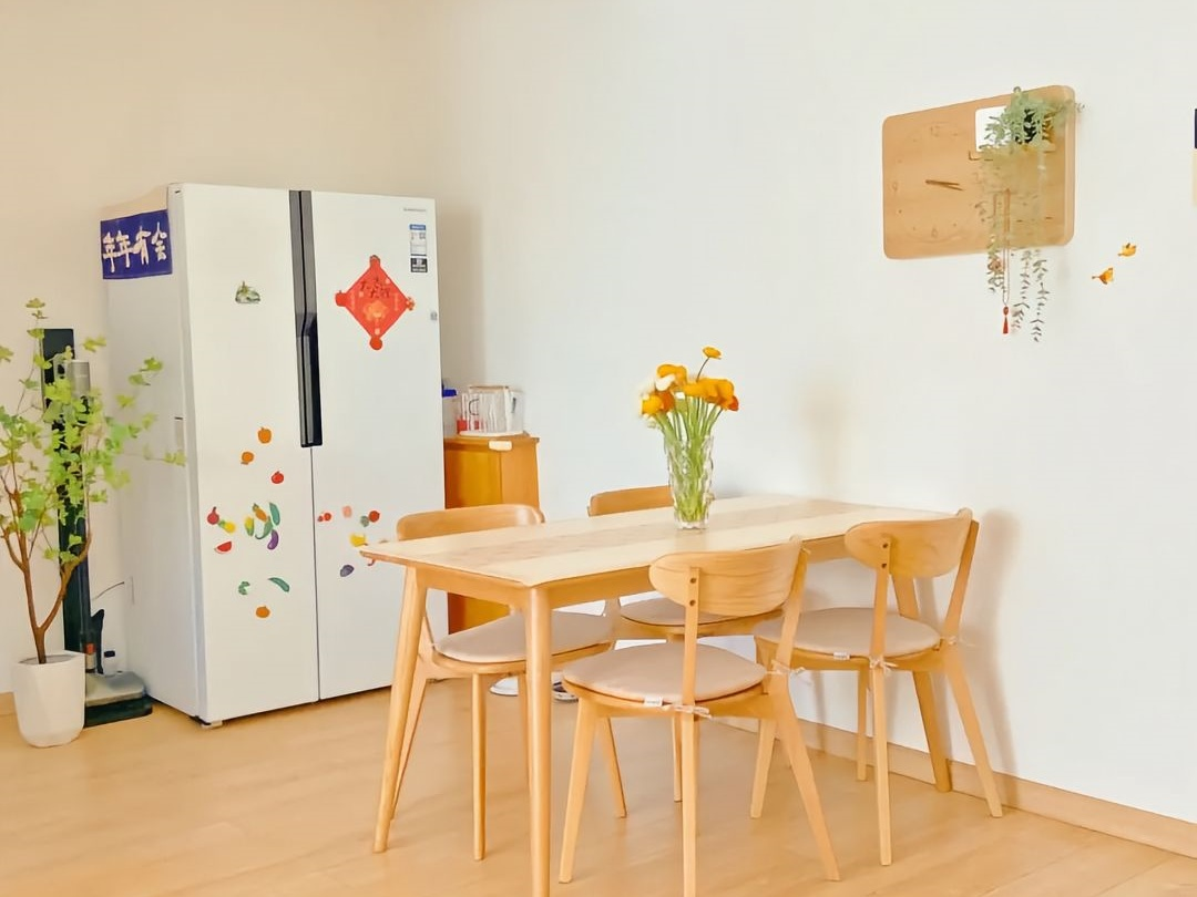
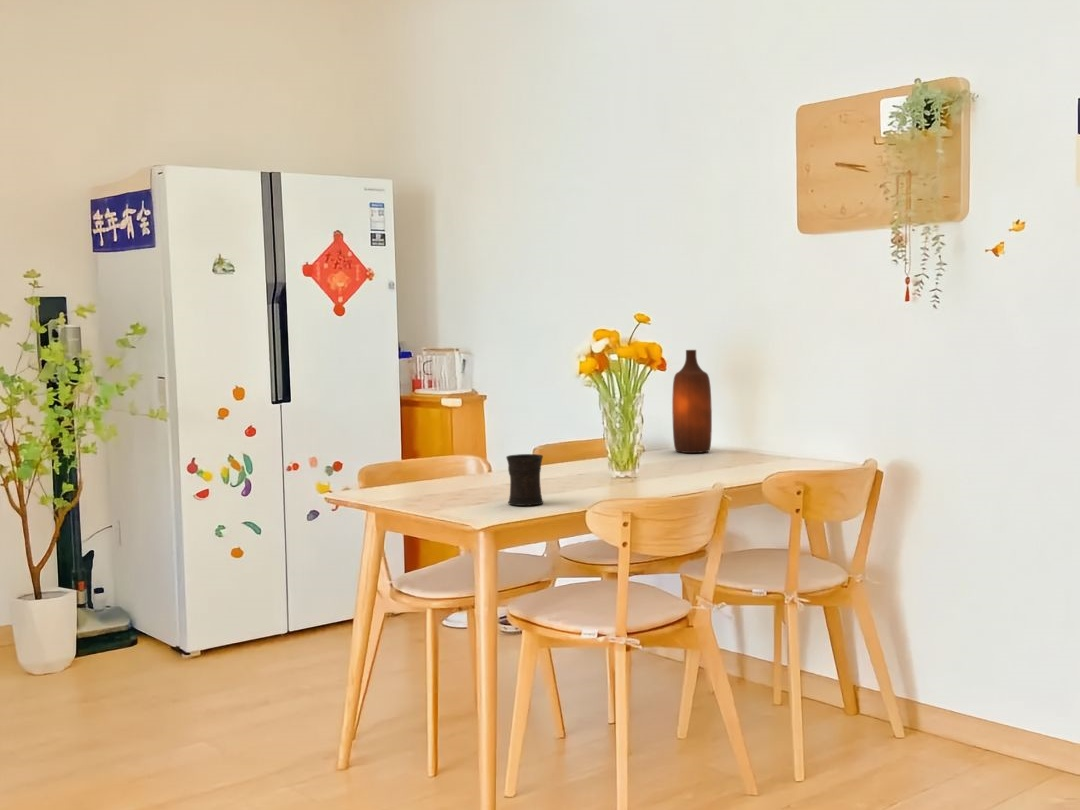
+ mug (523, 479)
+ bottle (691, 400)
